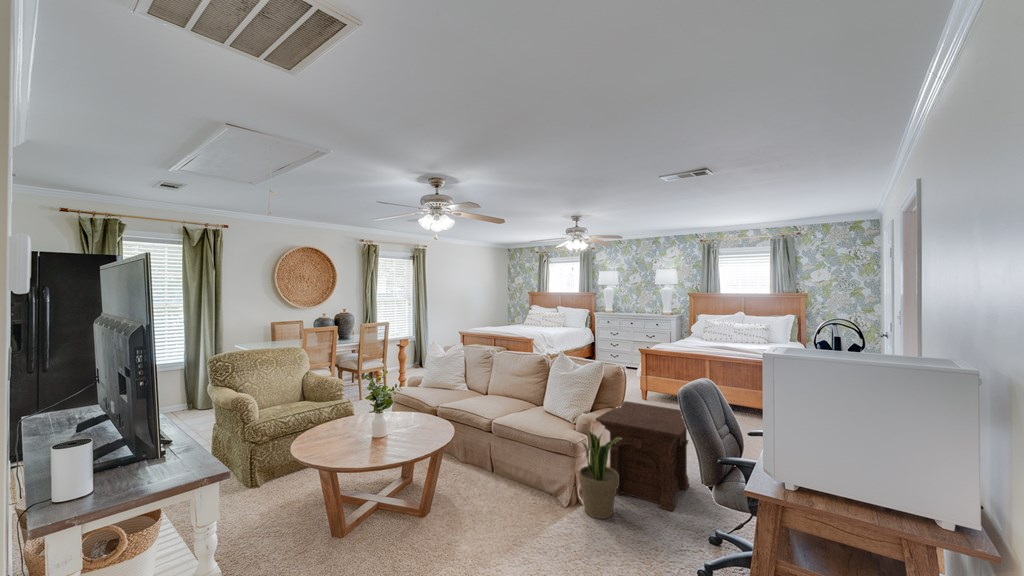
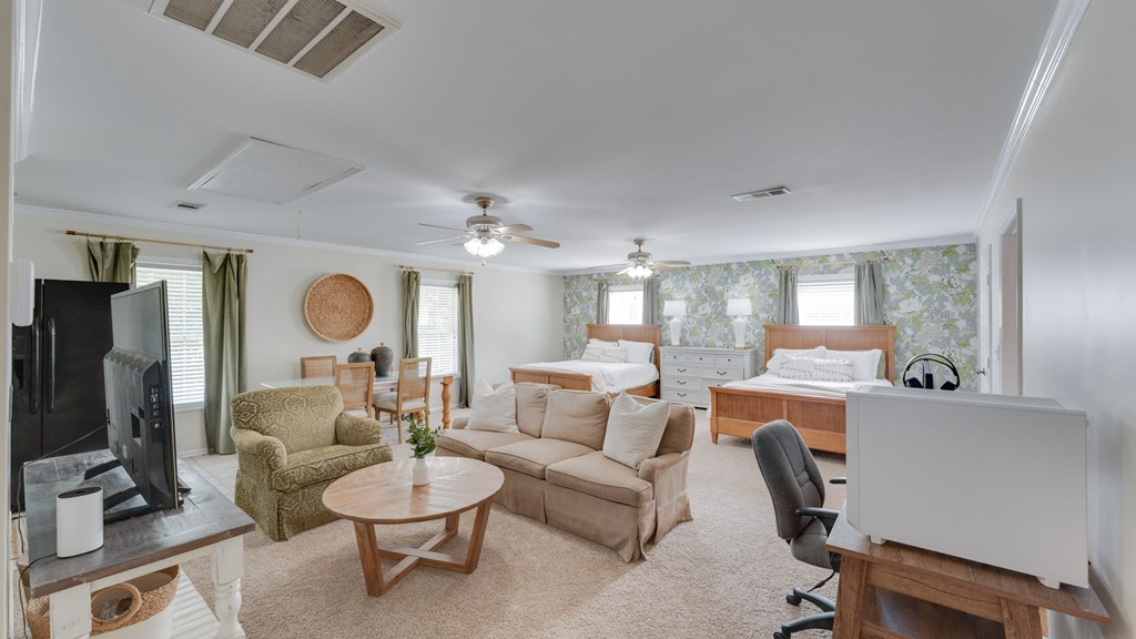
- potted plant (601, 471)
- side table (648, 452)
